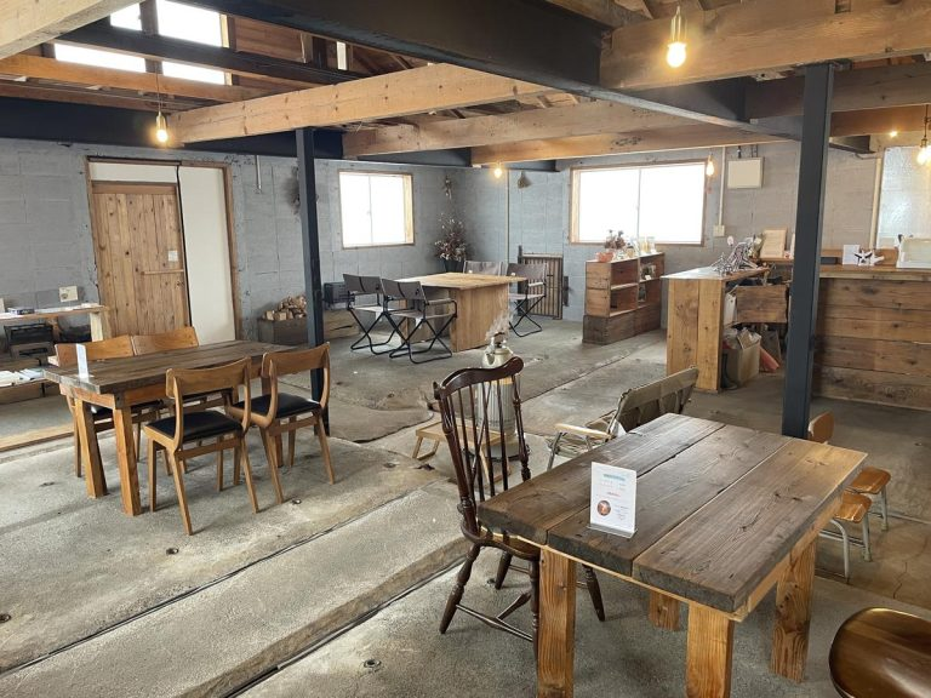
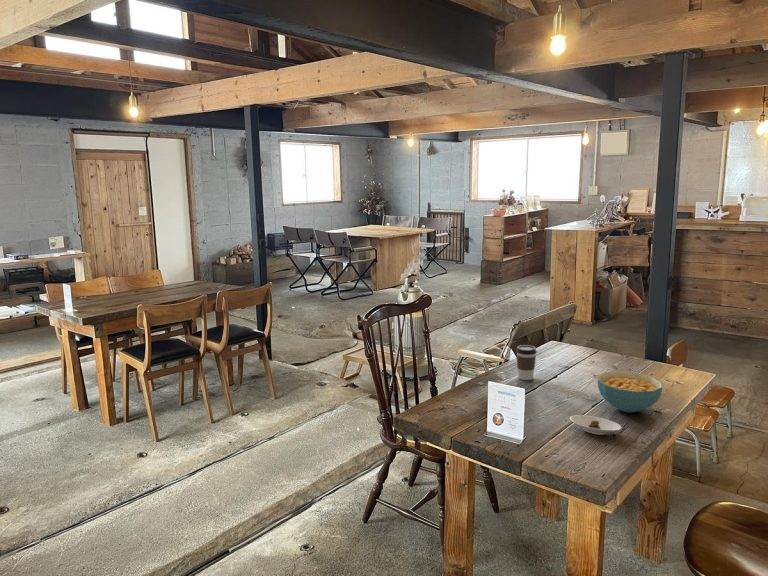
+ coffee cup (525, 362)
+ saucer (594, 425)
+ cereal bowl (628, 395)
